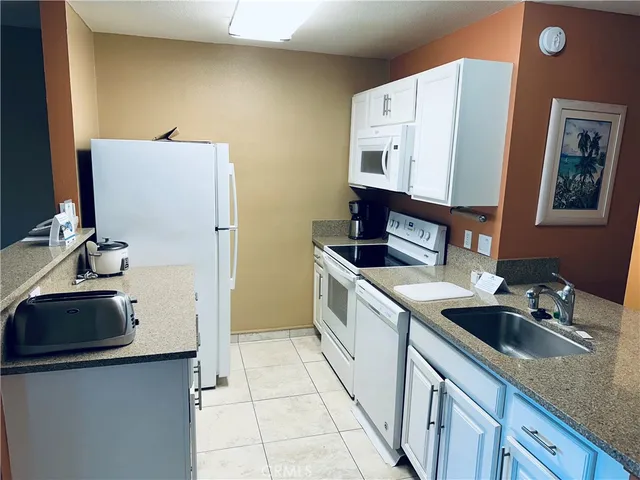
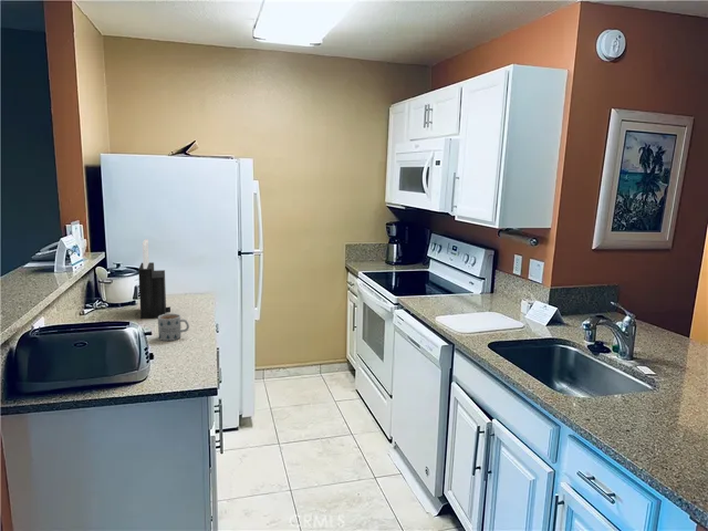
+ mug (174, 326)
+ knife block (155, 277)
